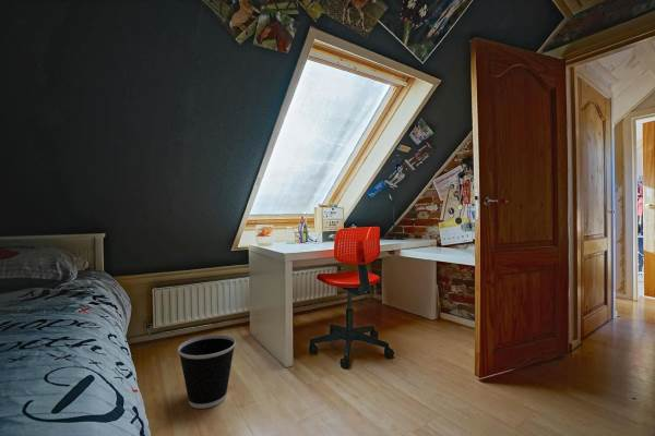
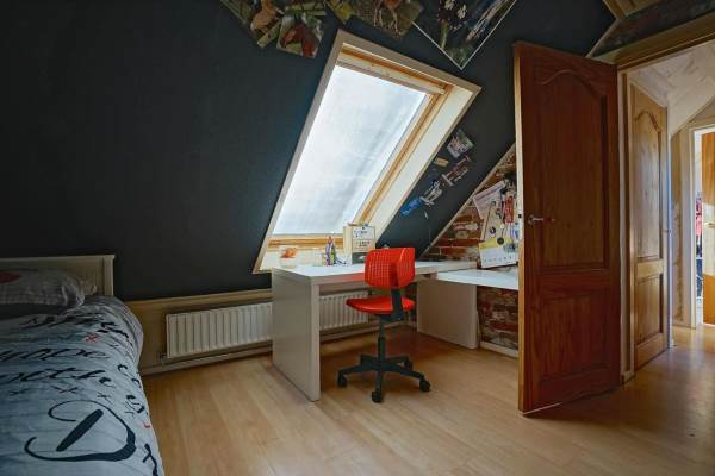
- wastebasket (207, 371)
